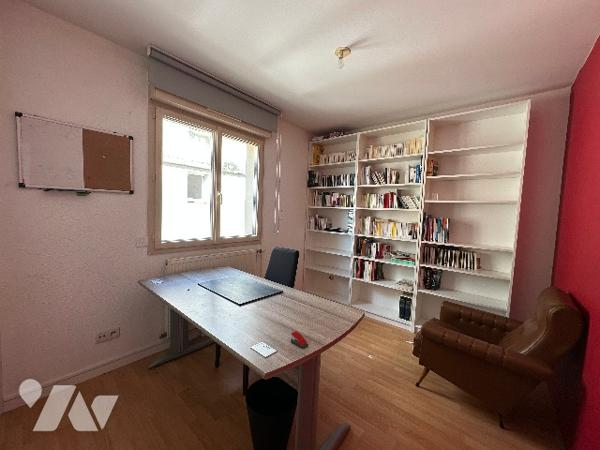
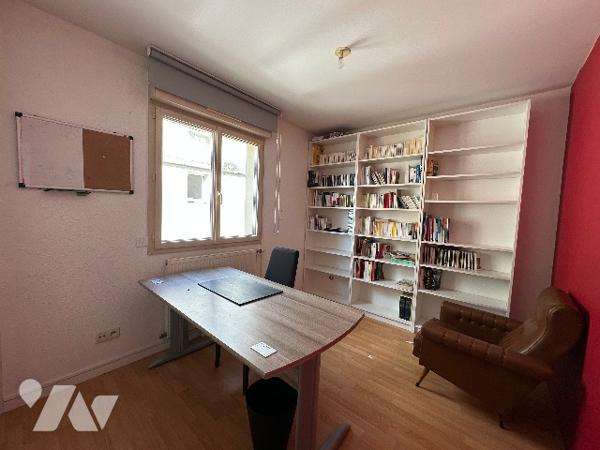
- stapler (298, 338)
